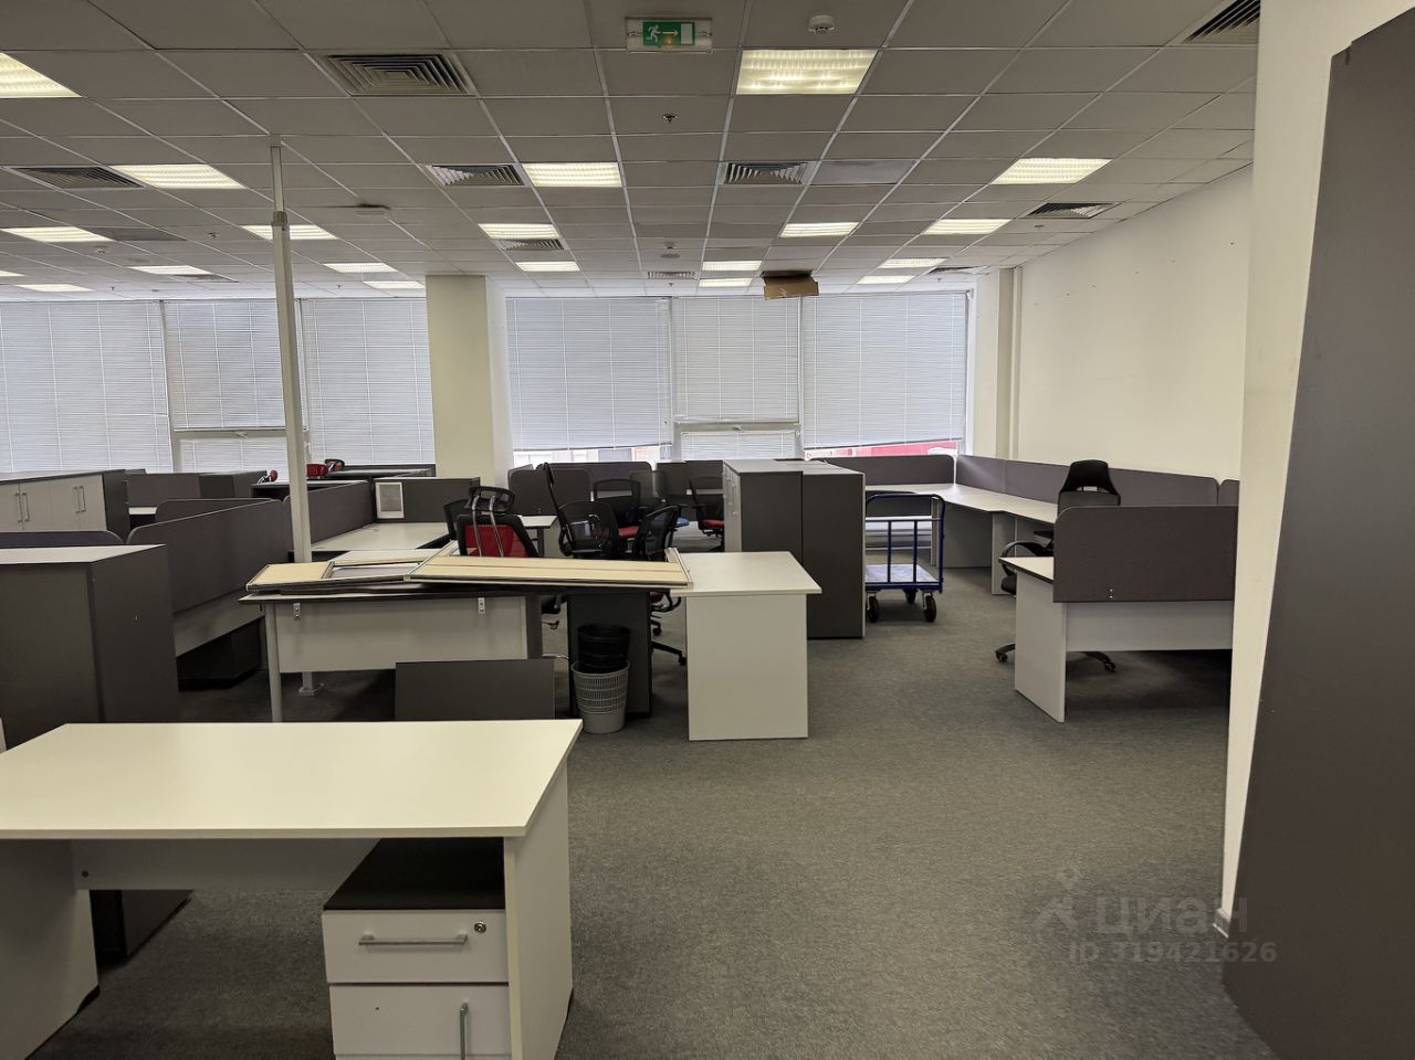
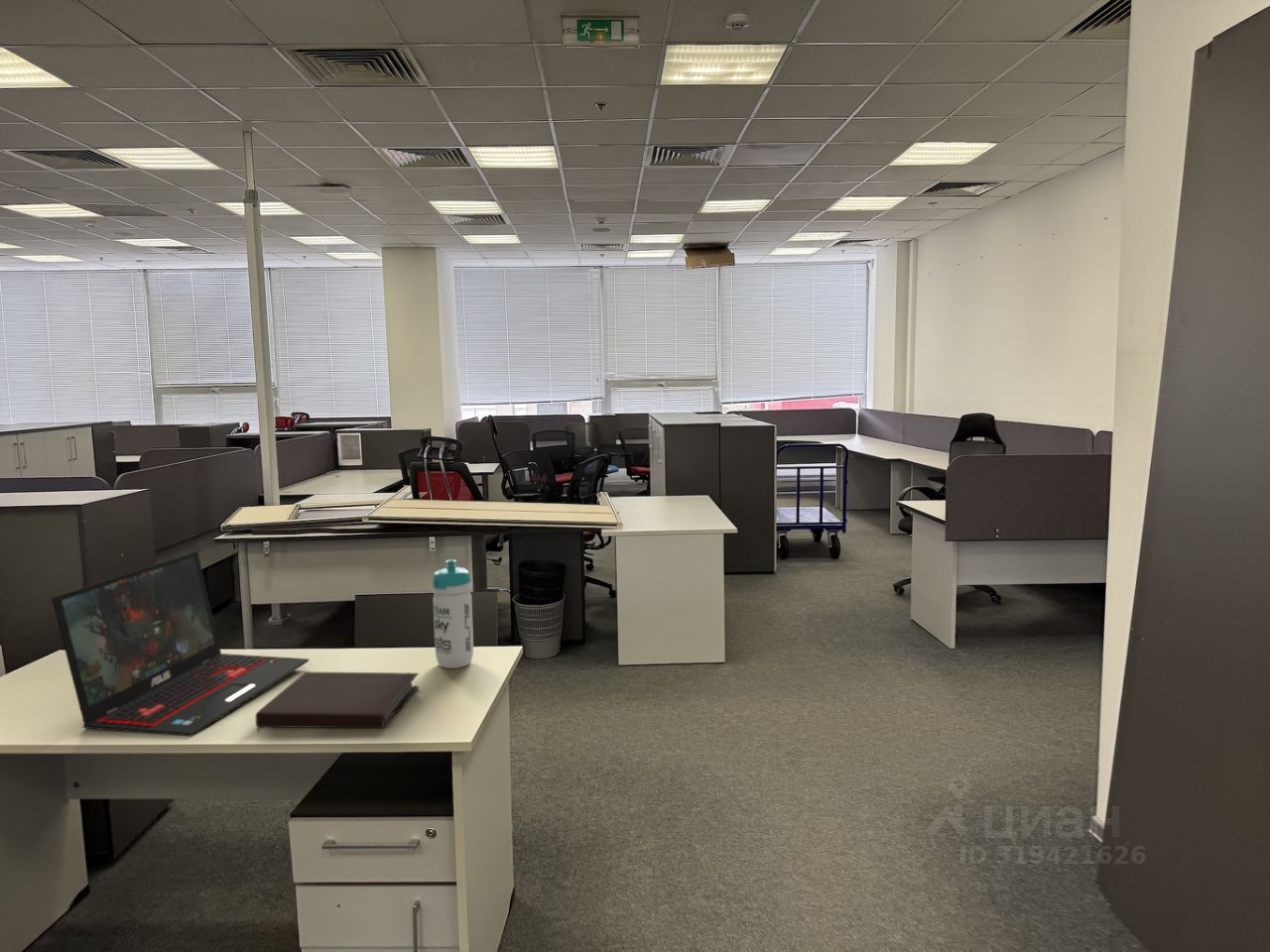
+ water bottle (452, 612)
+ laptop (194, 635)
+ notebook (342, 698)
